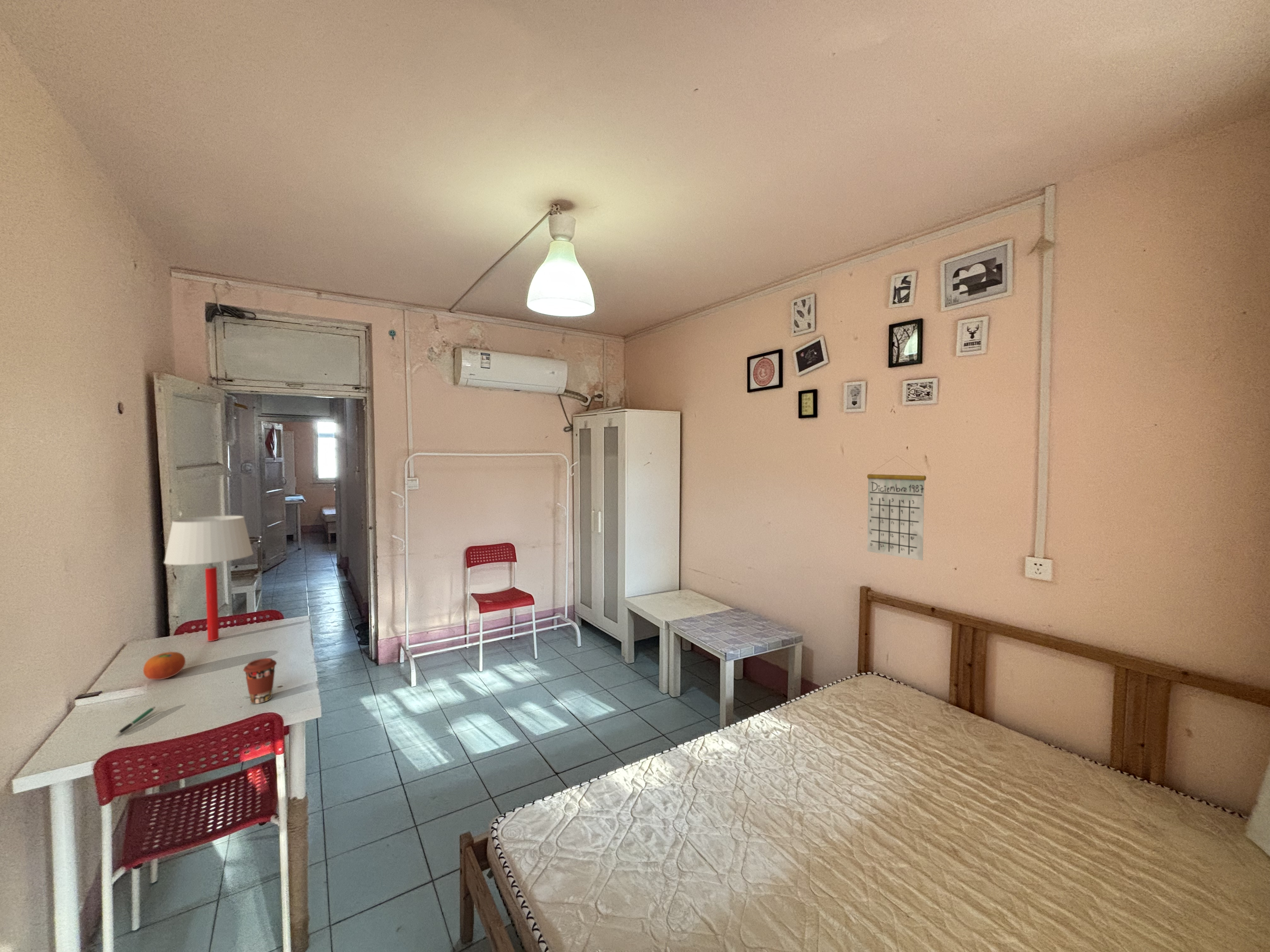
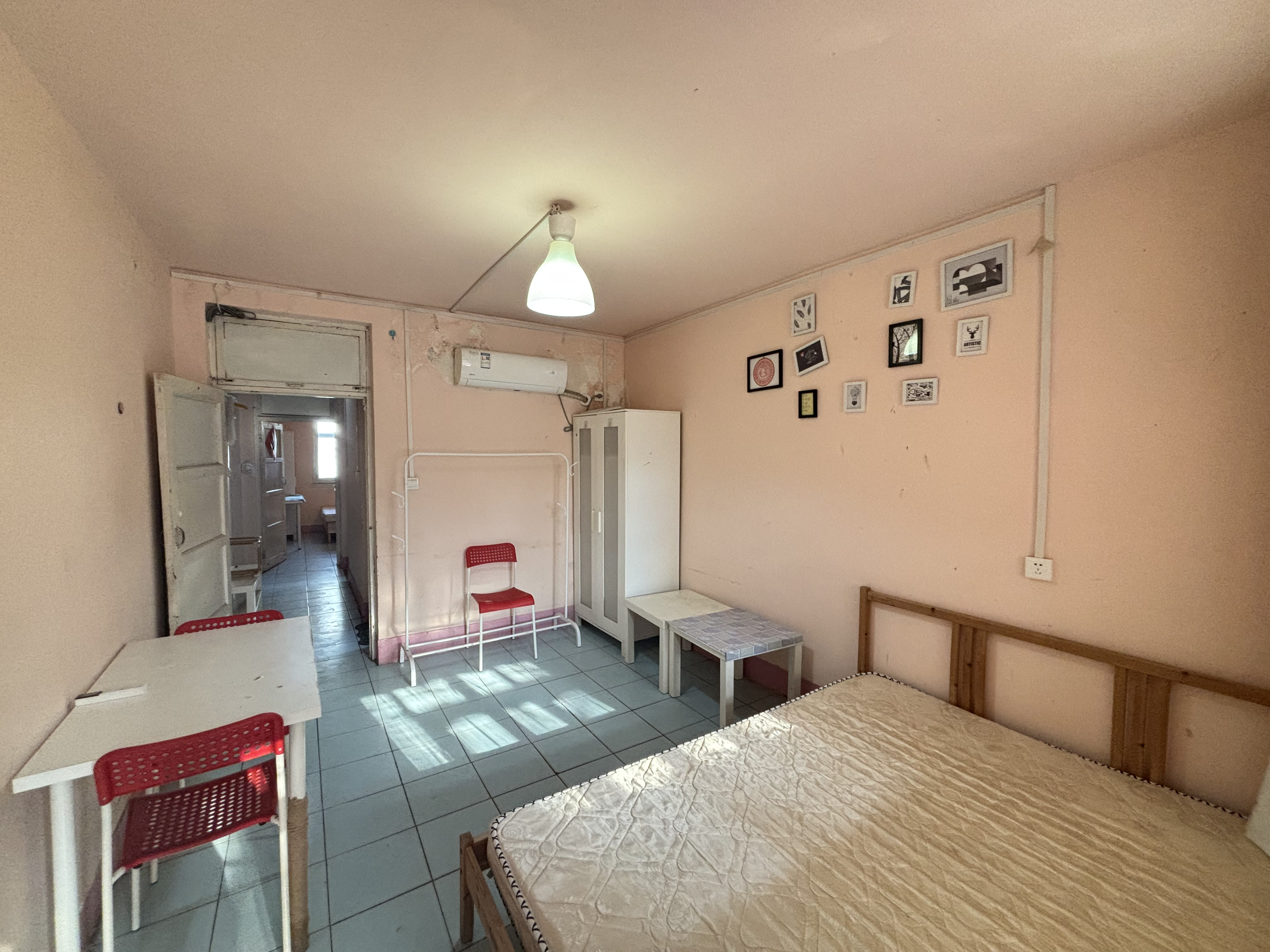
- table lamp (211, 579)
- calendar (895, 506)
- pen (135, 721)
- coffee cup (260, 681)
- fruit (165, 666)
